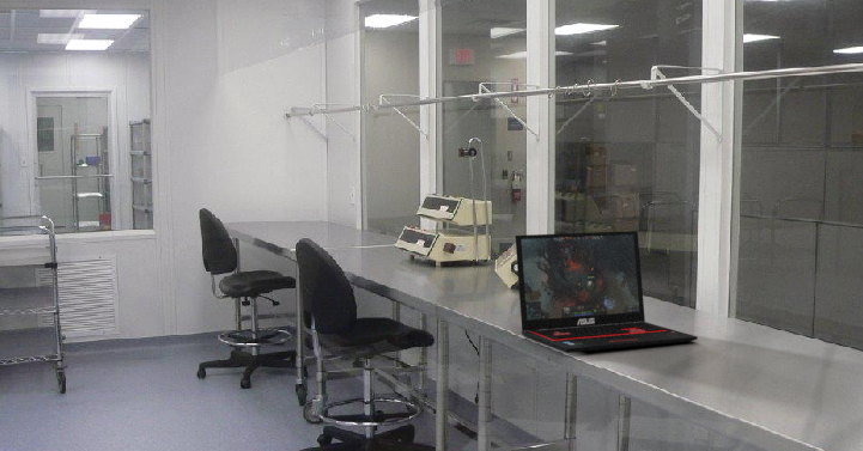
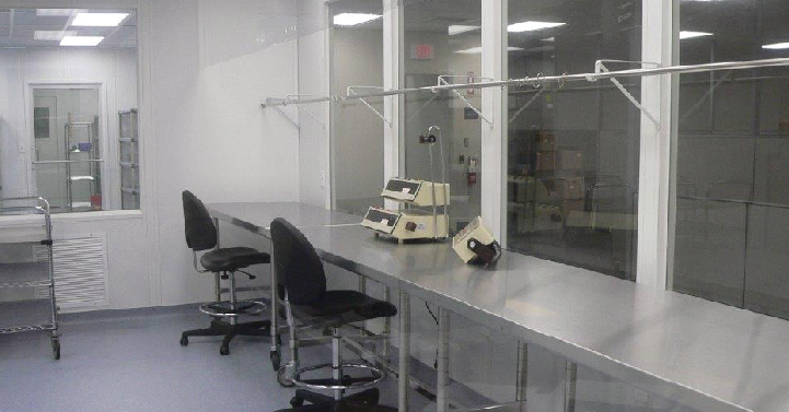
- laptop (603, 287)
